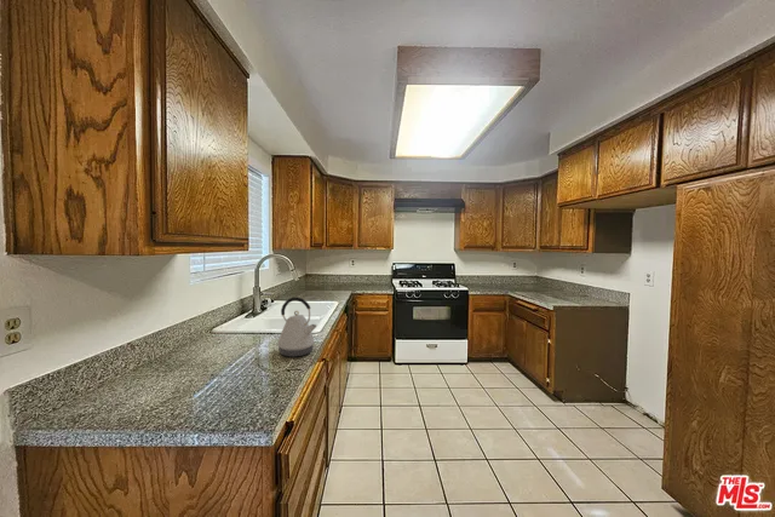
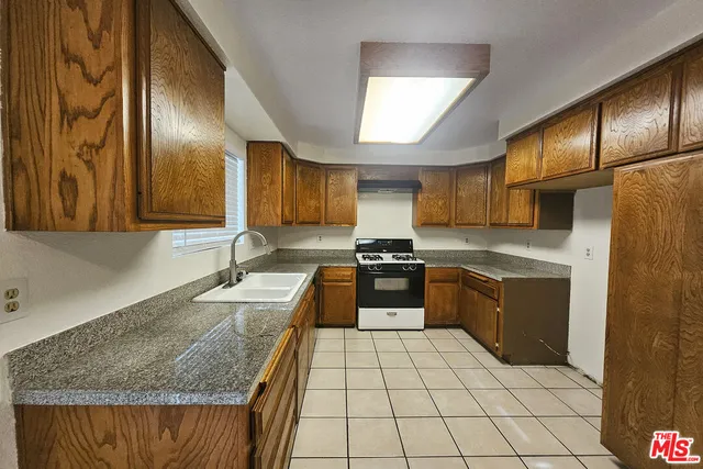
- kettle (297, 324)
